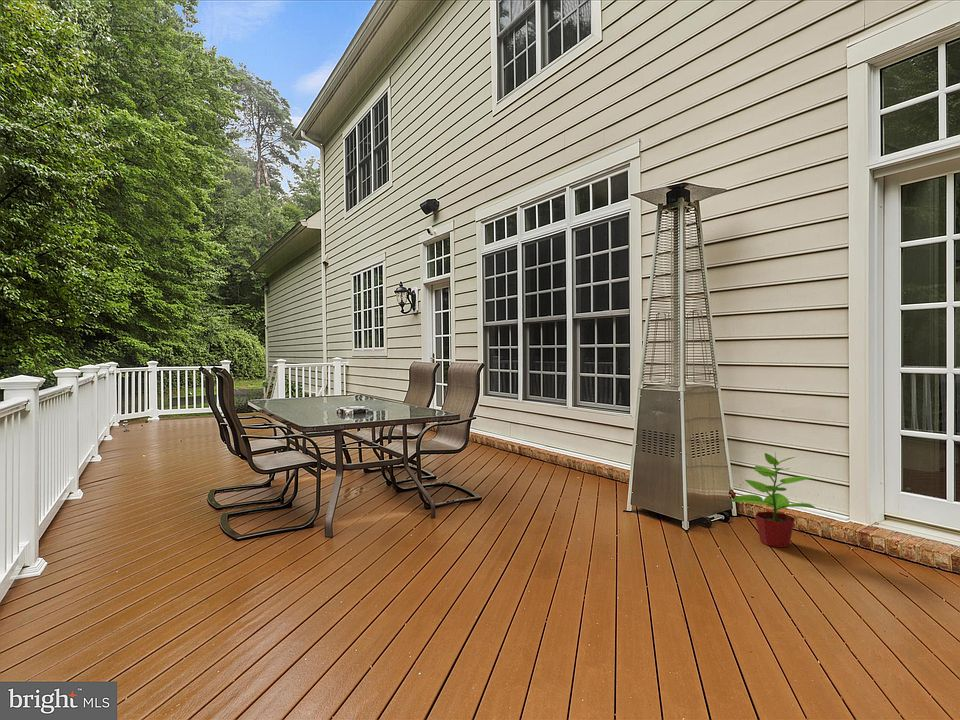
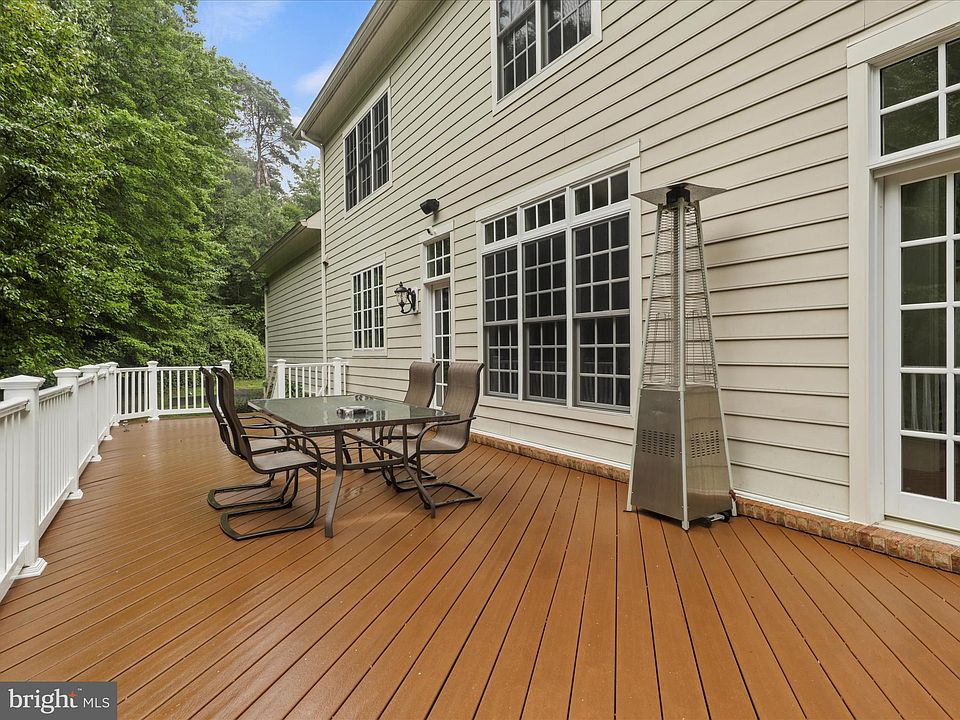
- potted plant (777, 497)
